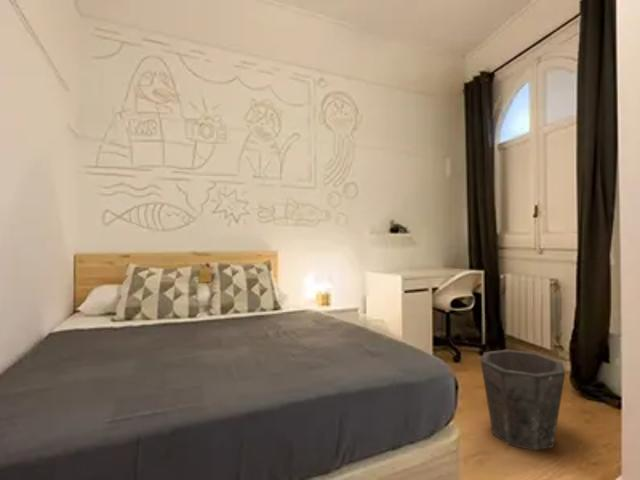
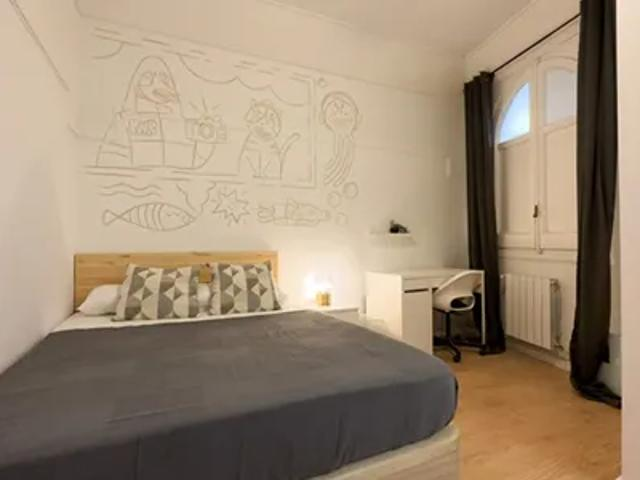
- waste bin (521, 398)
